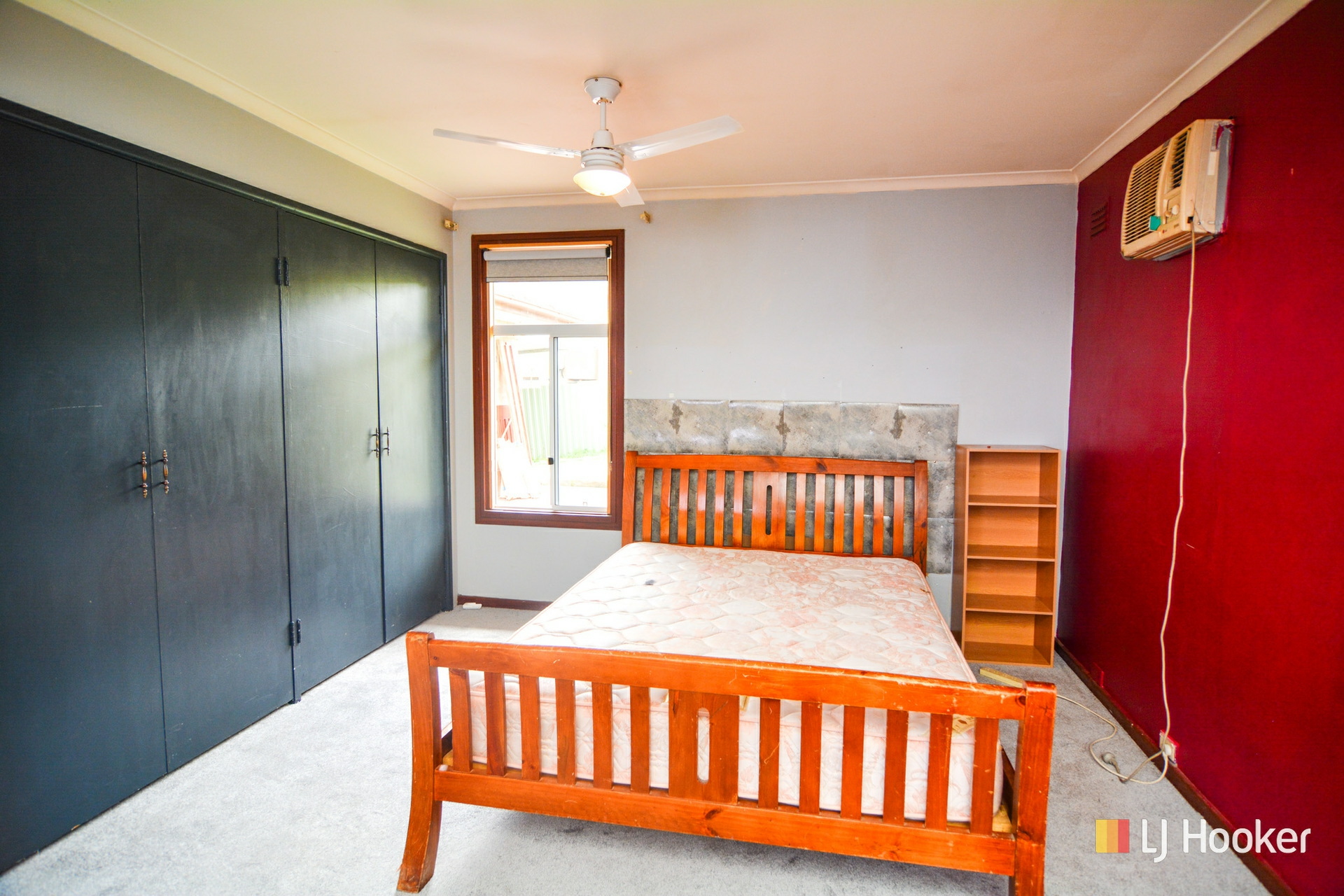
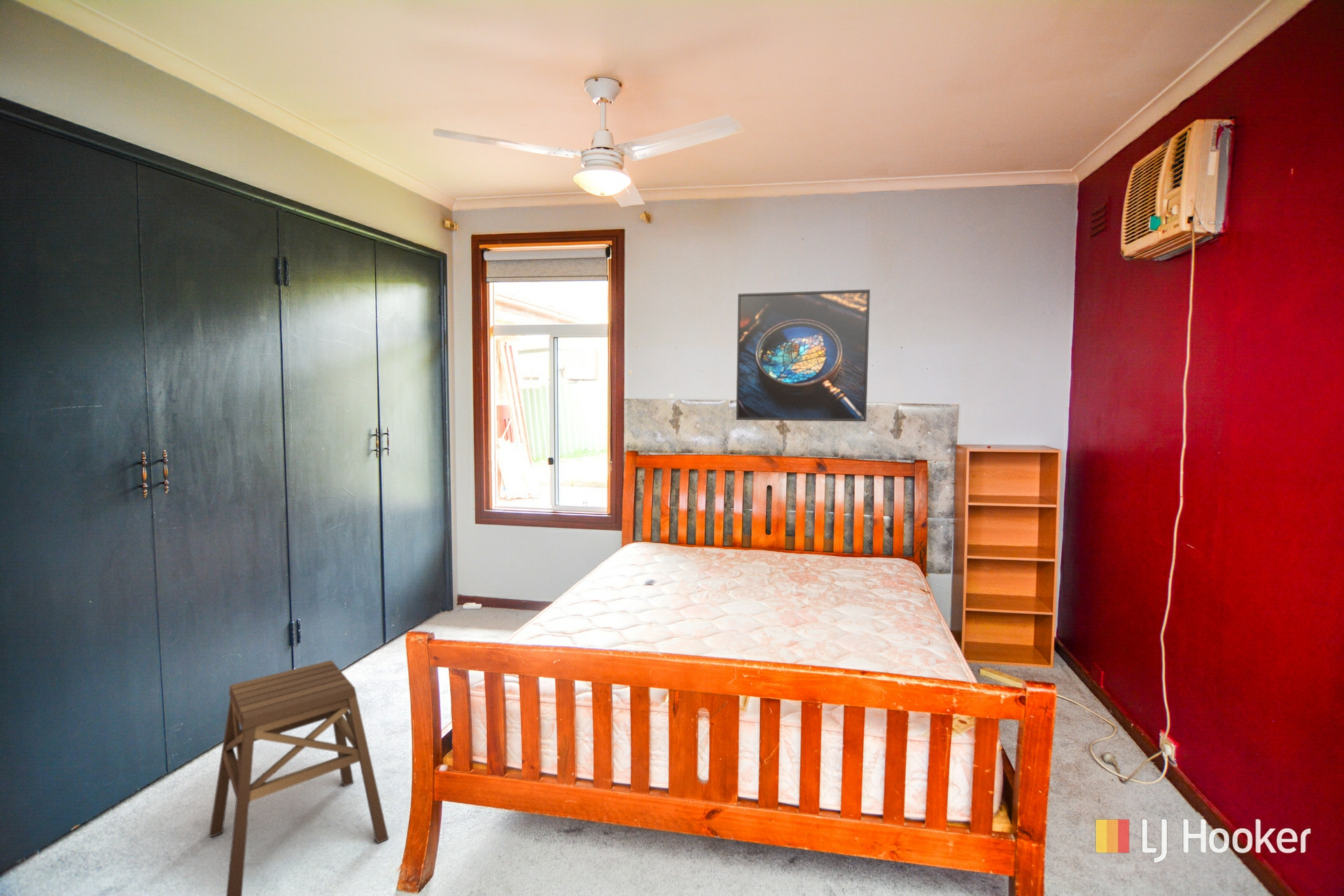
+ stool (293, 757)
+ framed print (801, 356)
